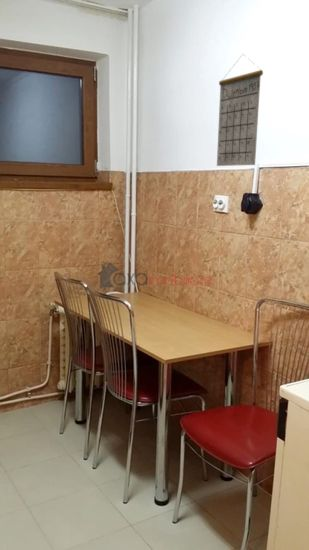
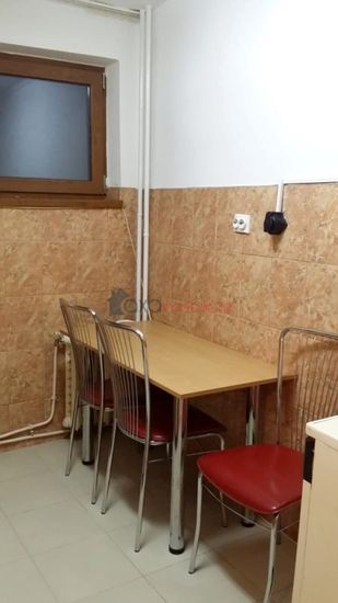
- calendar (238, 110)
